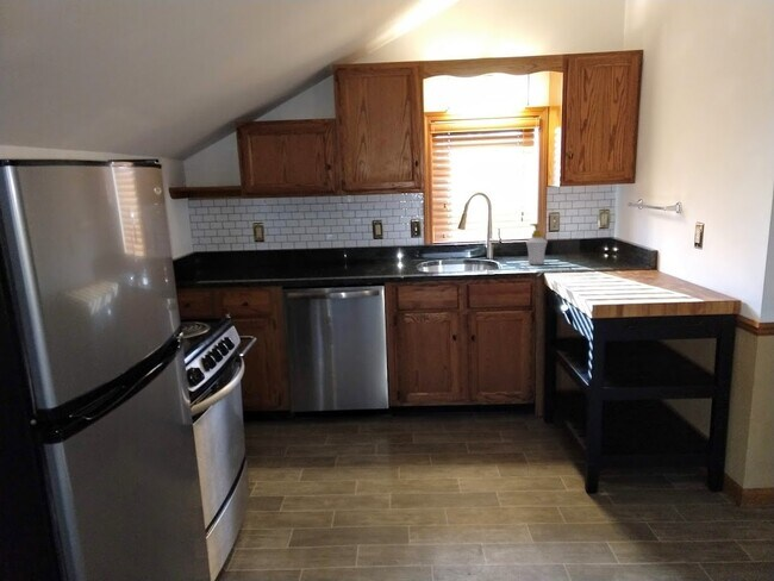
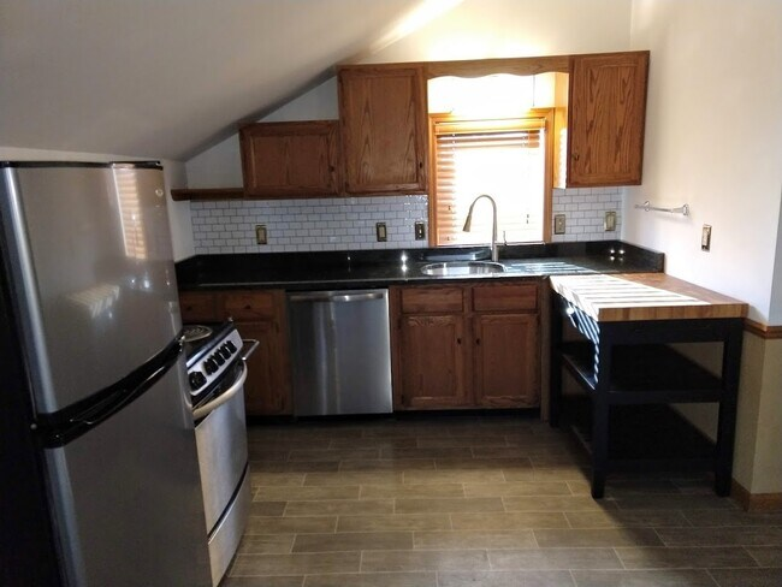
- soap bottle (536, 243)
